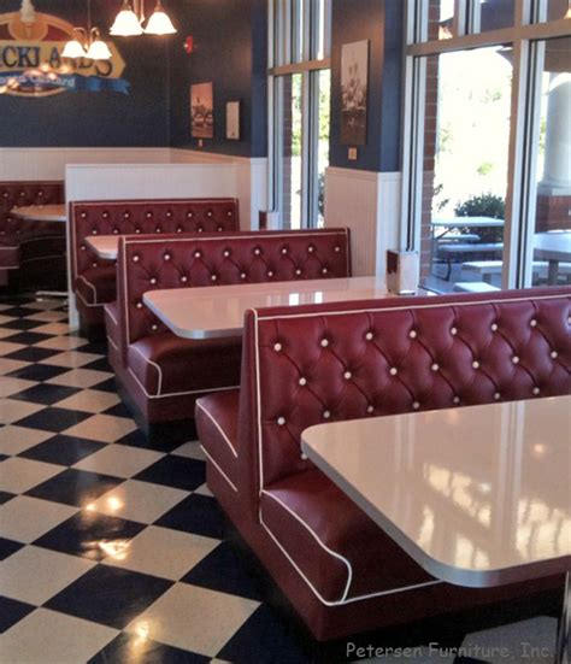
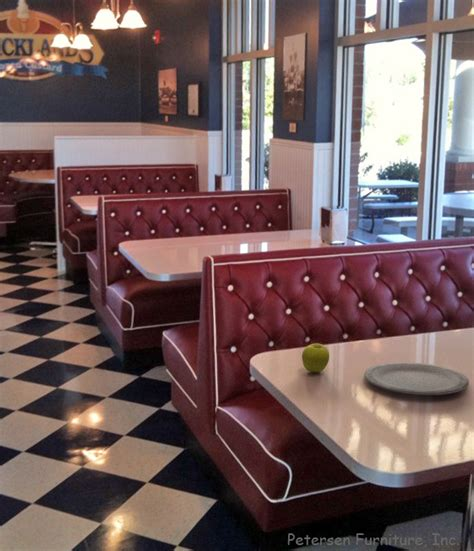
+ fruit (315, 358)
+ plate (415, 379)
